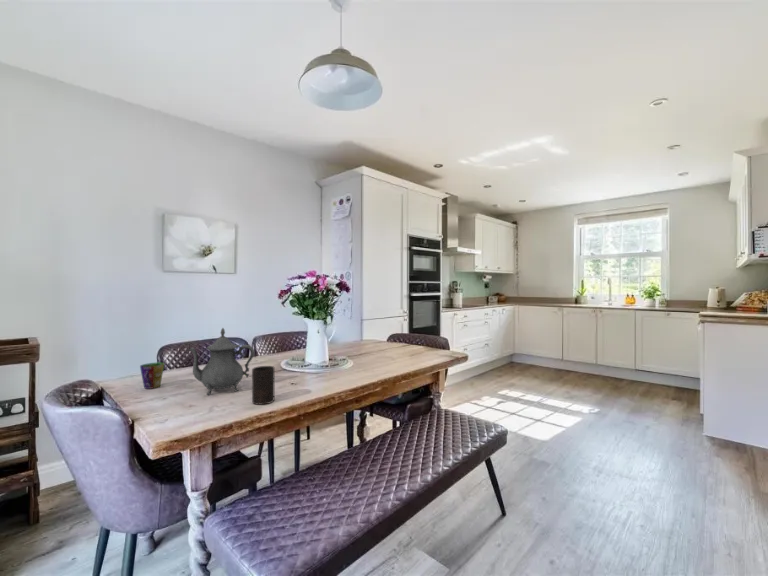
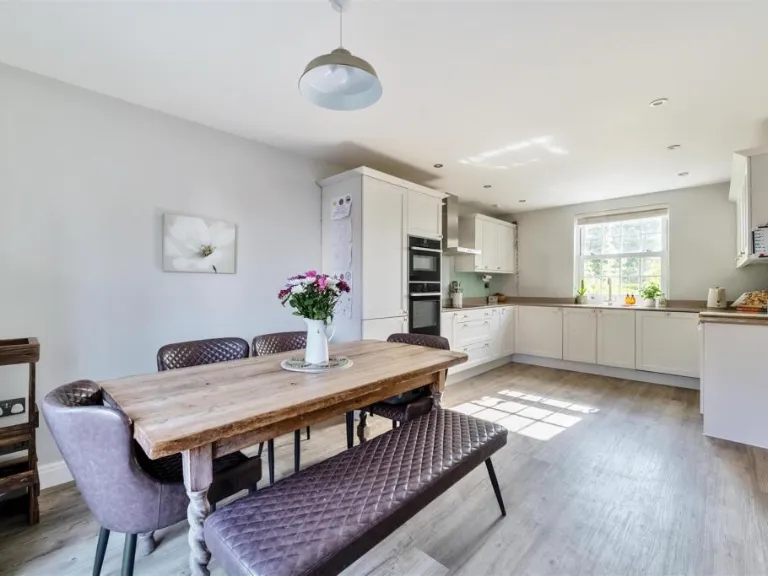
- cup (151, 376)
- teapot (222, 358)
- cup (263, 384)
